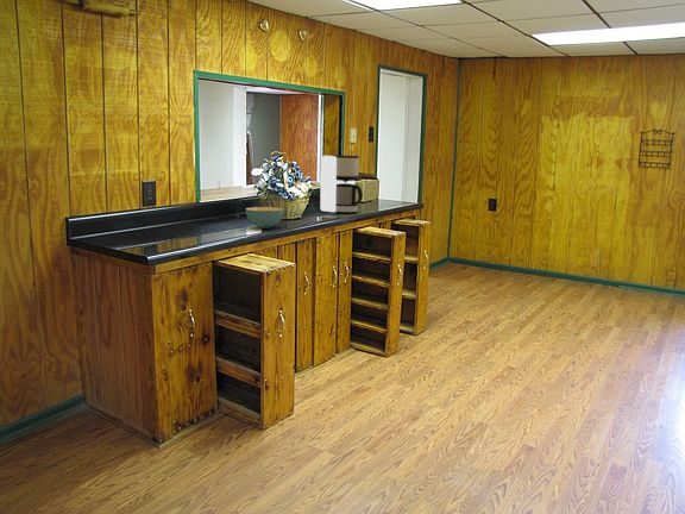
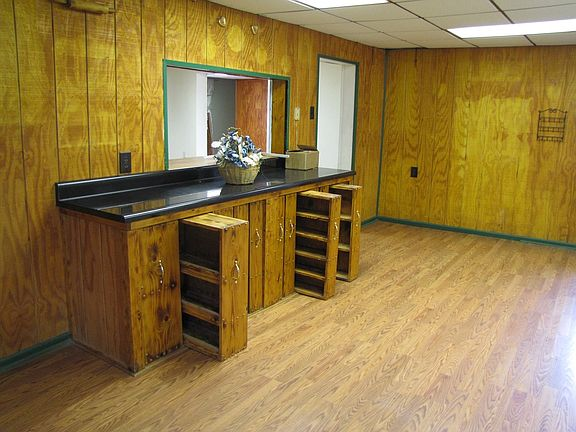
- cereal bowl (264, 218)
- coffee maker (346, 183)
